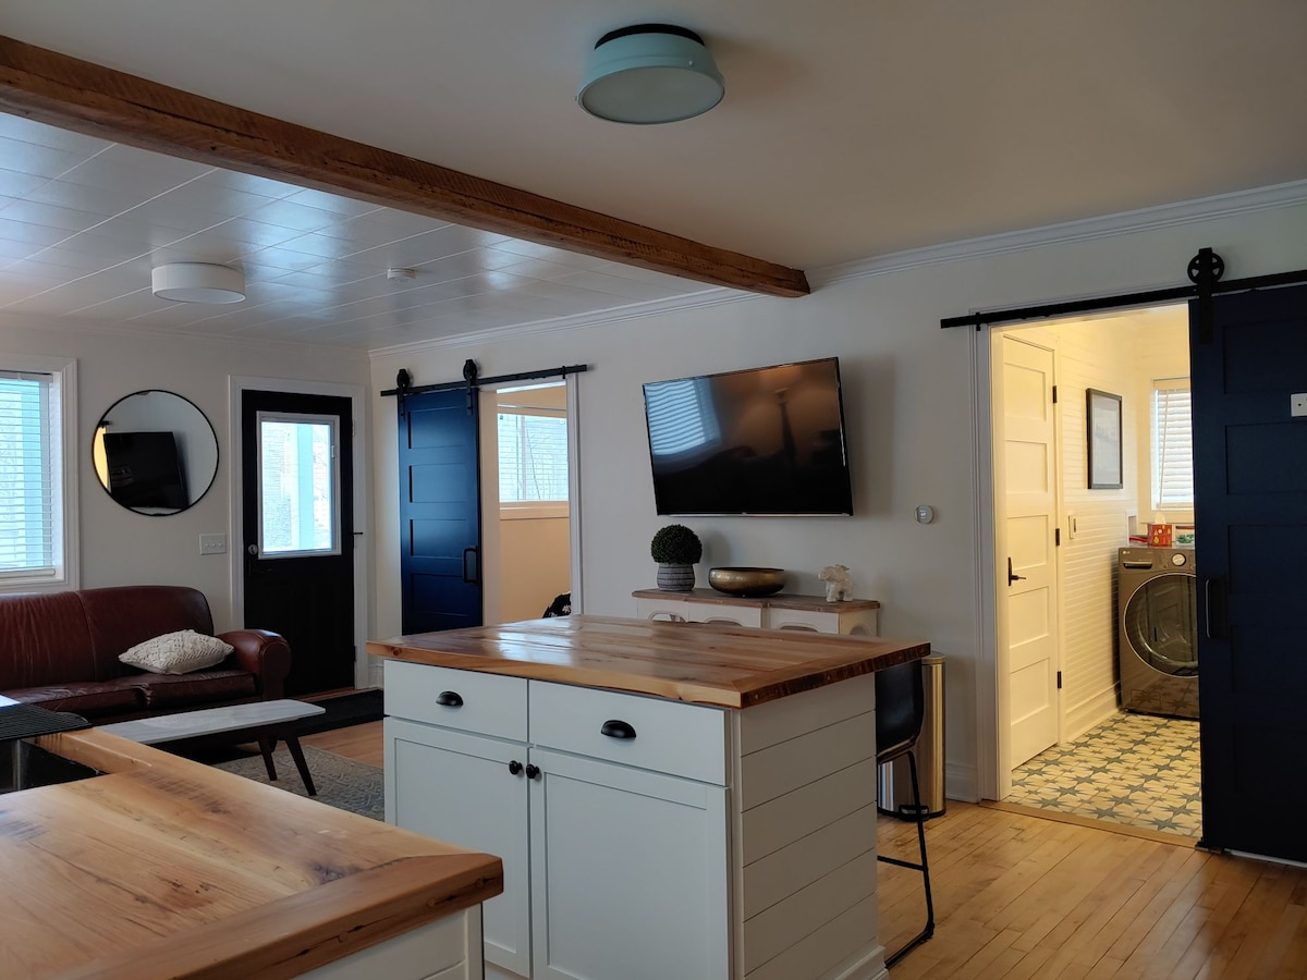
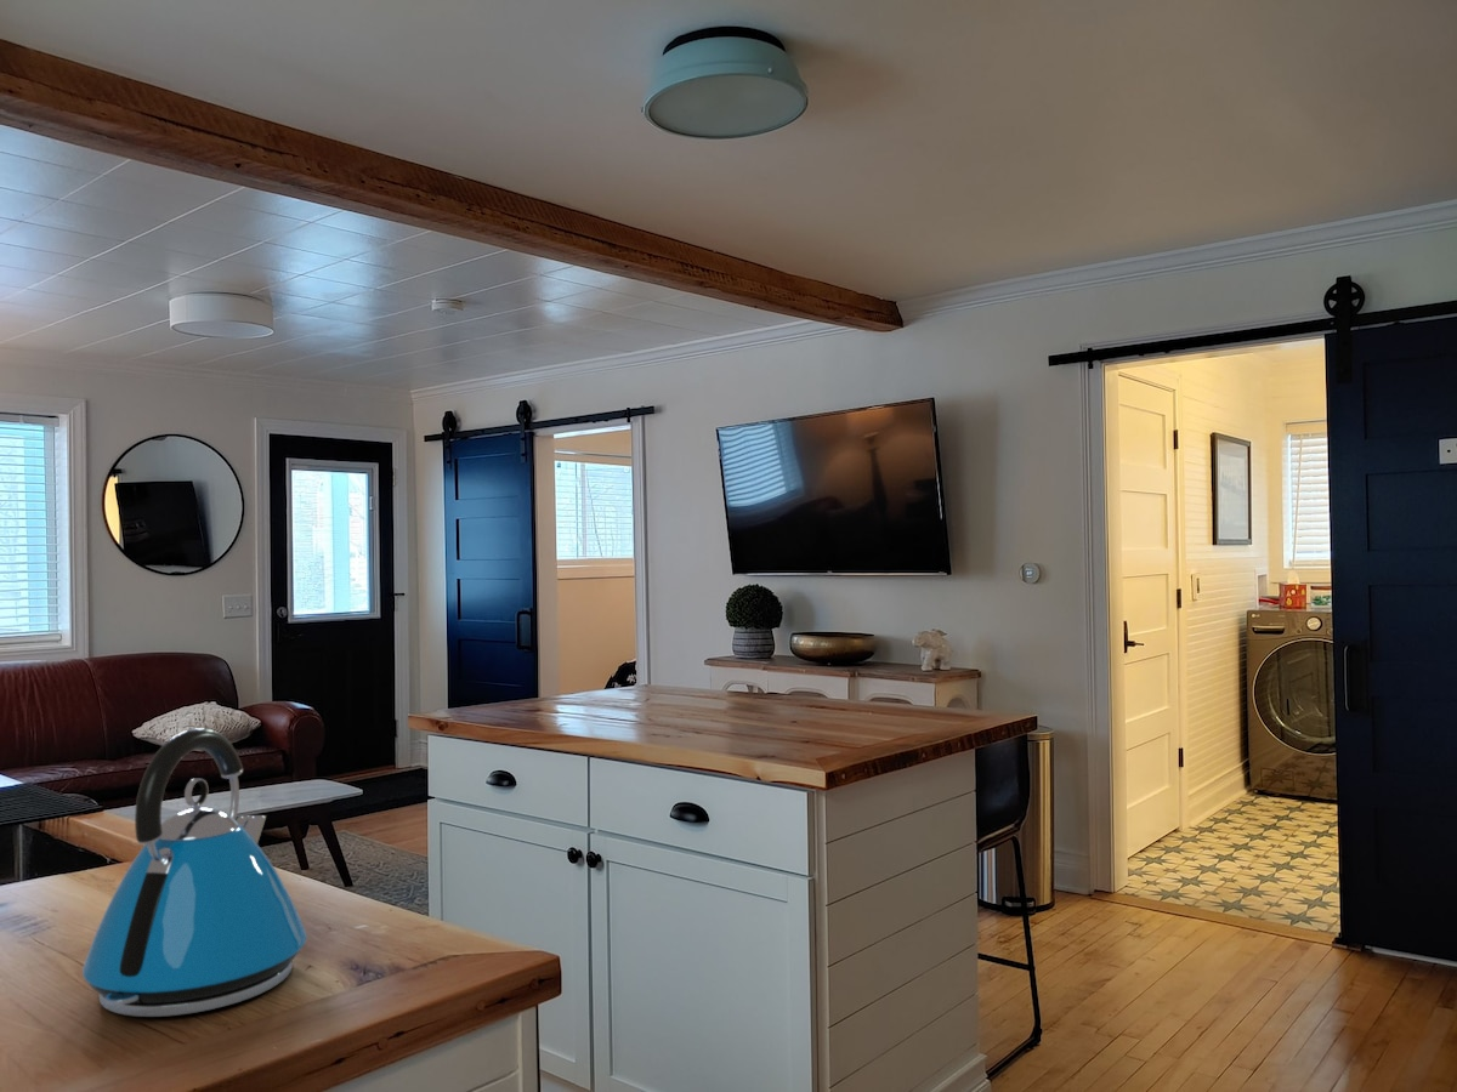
+ kettle (192, 855)
